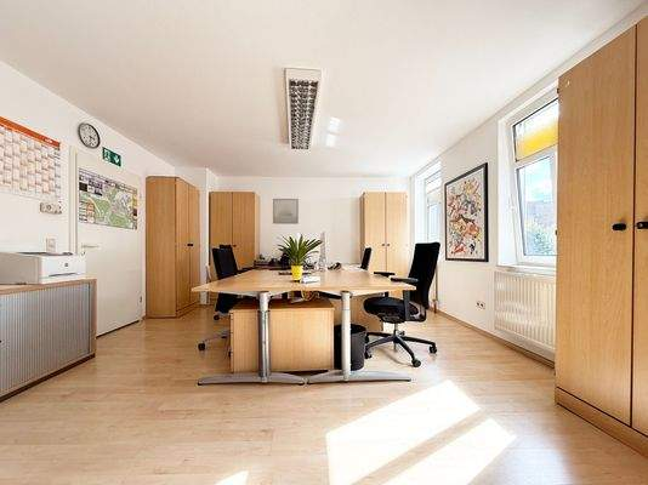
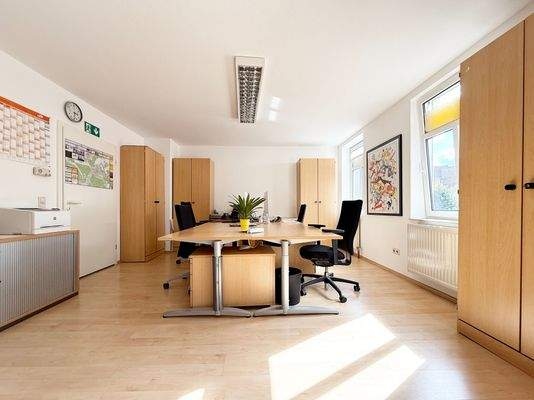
- wall art (285, 211)
